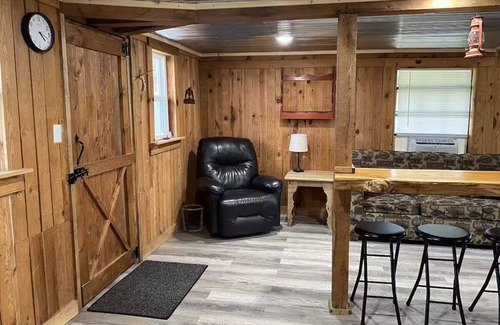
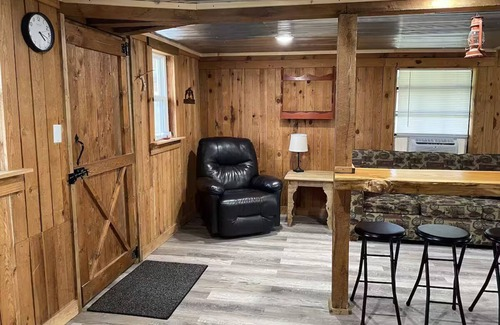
- waste bin (192, 218)
